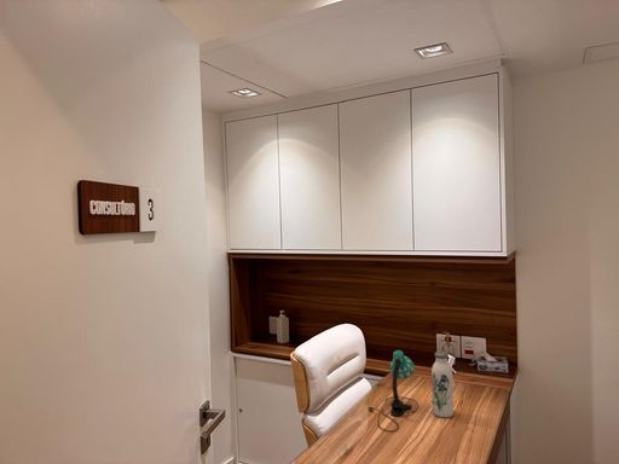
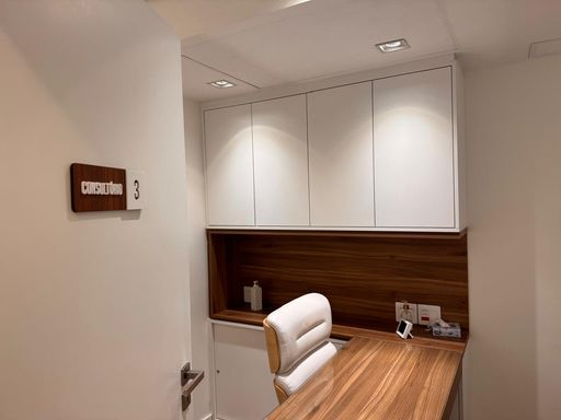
- water bottle (441, 382)
- desk lamp (393, 382)
